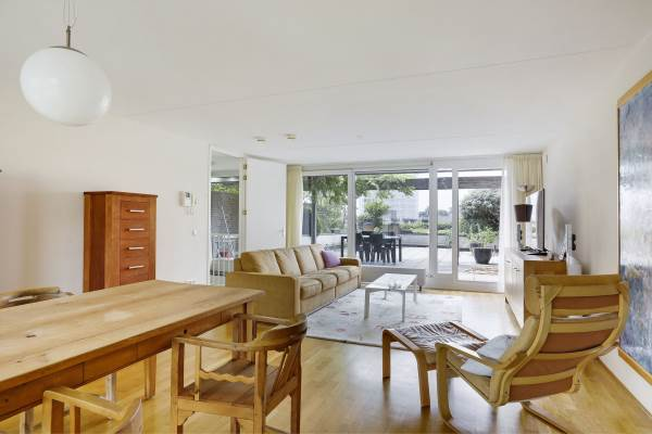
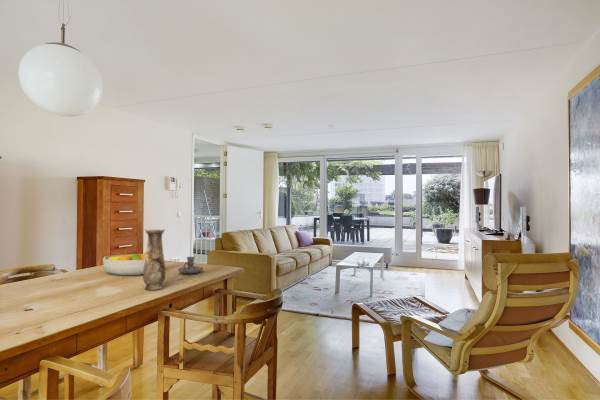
+ fruit bowl (131, 261)
+ candle holder (189, 265)
+ vase (154, 258)
